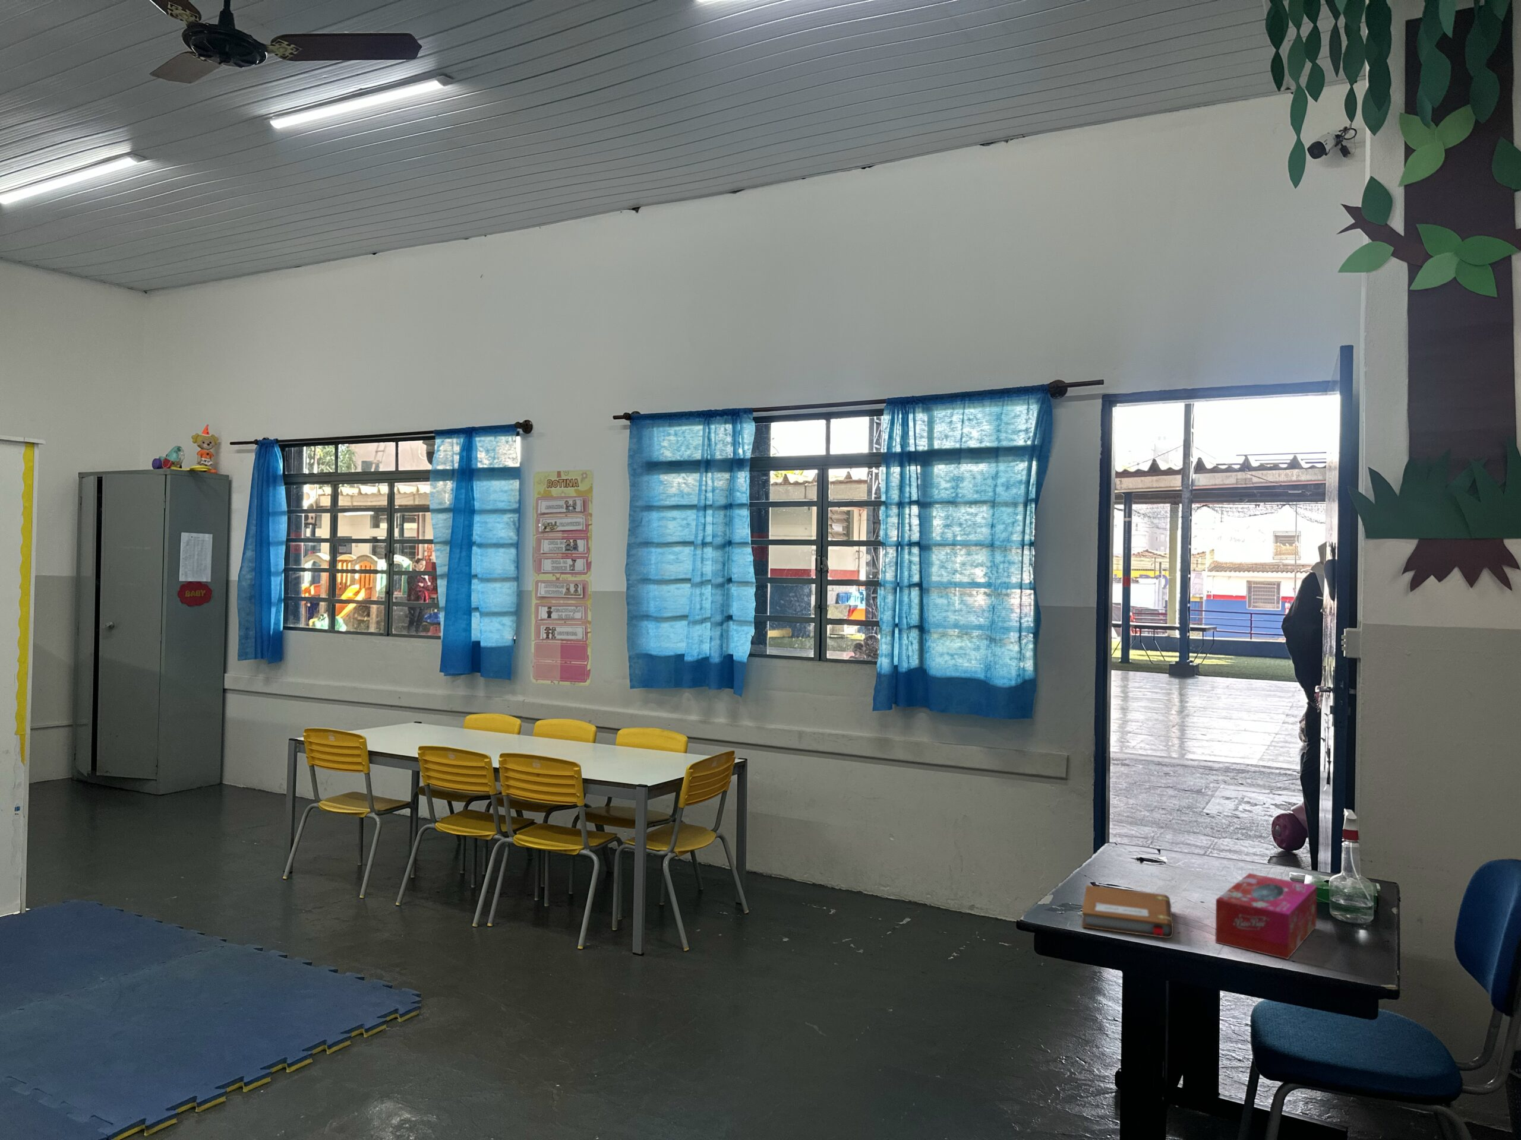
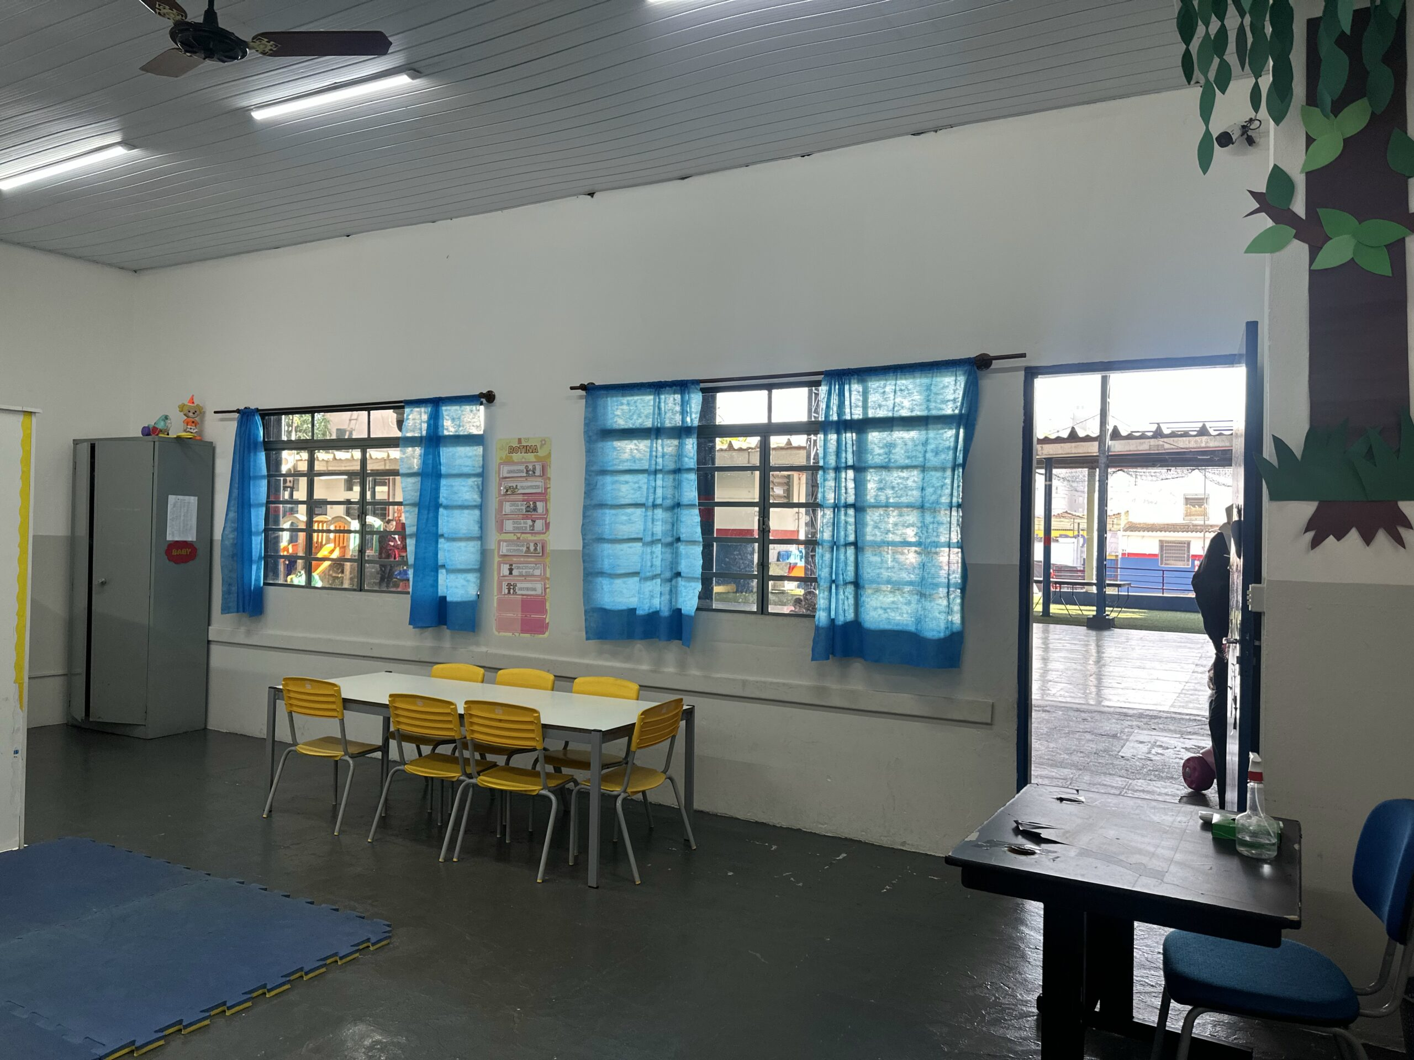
- tissue box (1267, 914)
- notebook (1127, 911)
